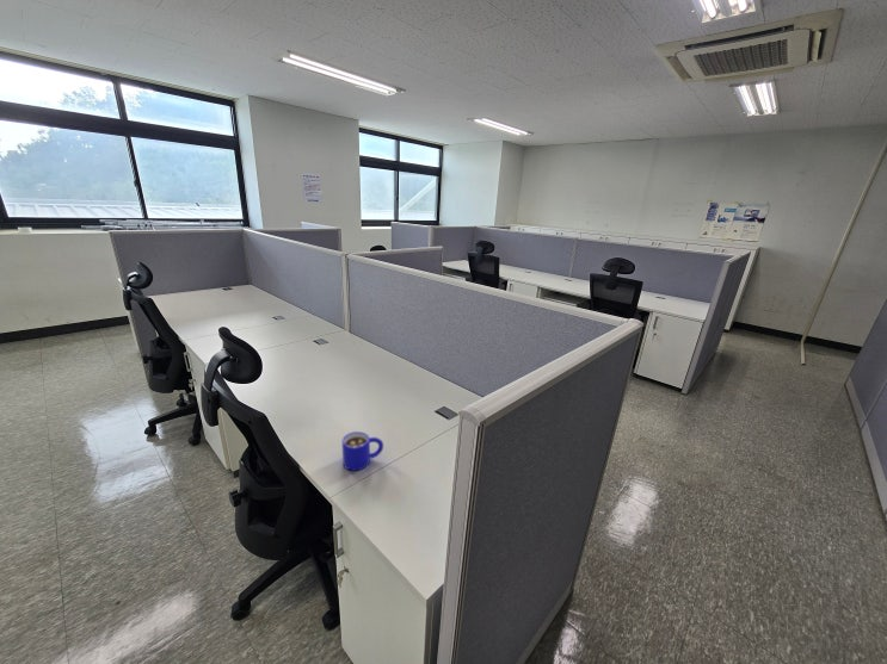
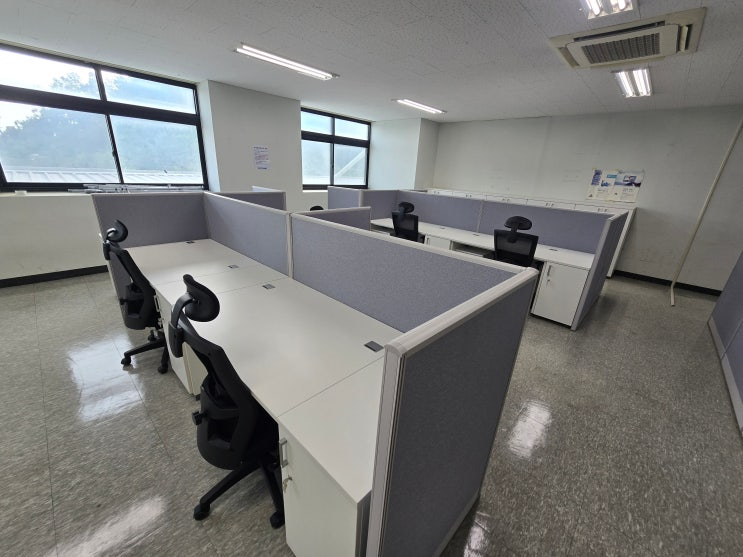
- mug (363, 448)
